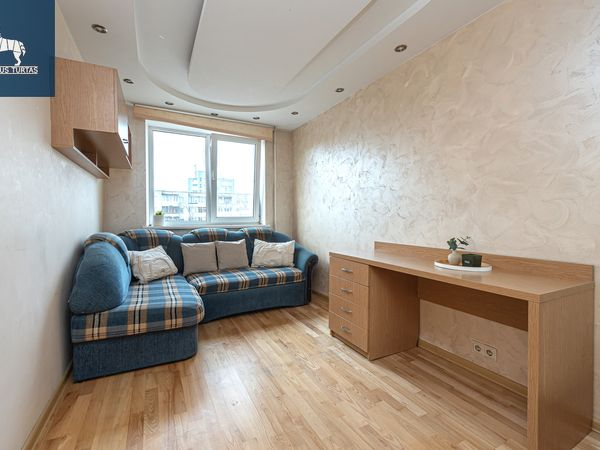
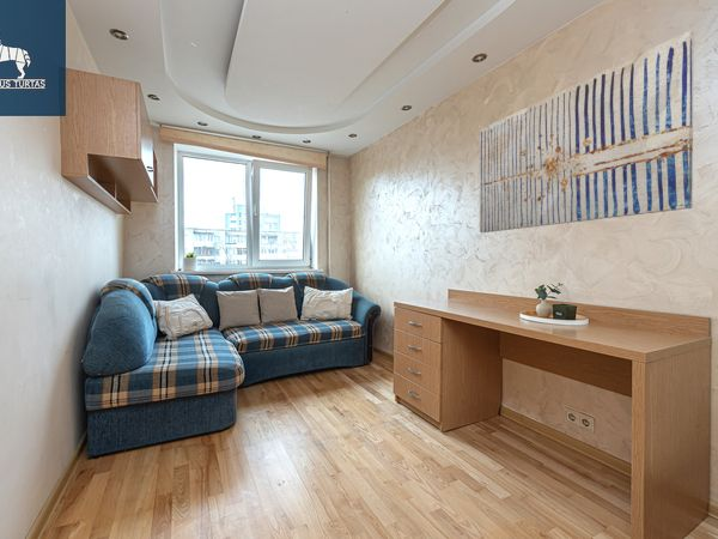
+ wall art (559, 158)
